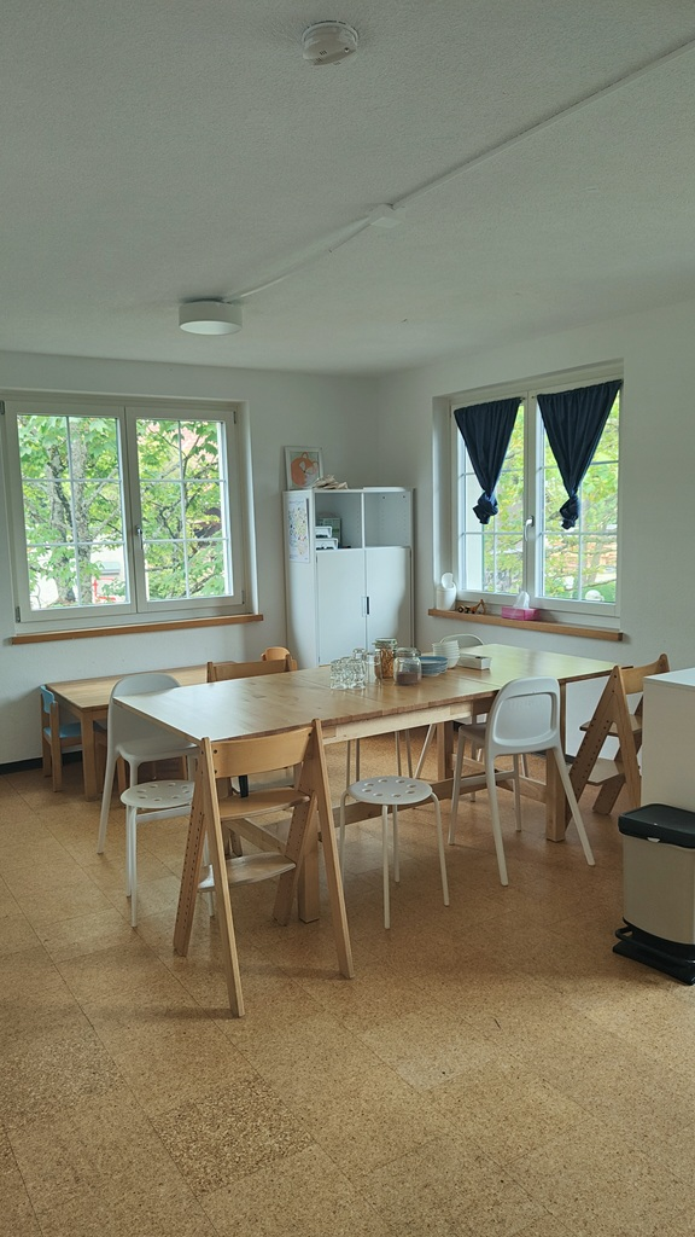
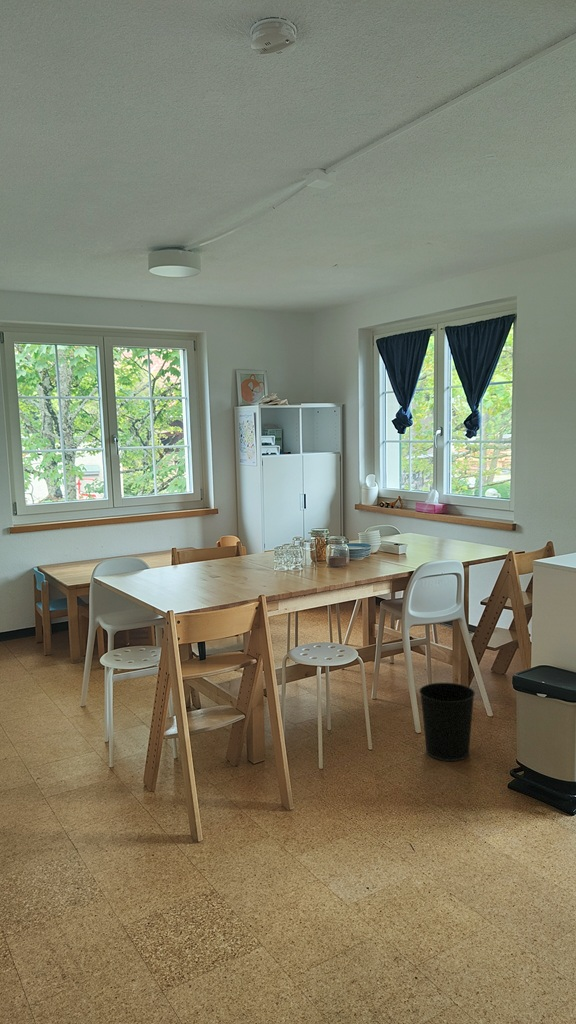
+ wastebasket (447, 722)
